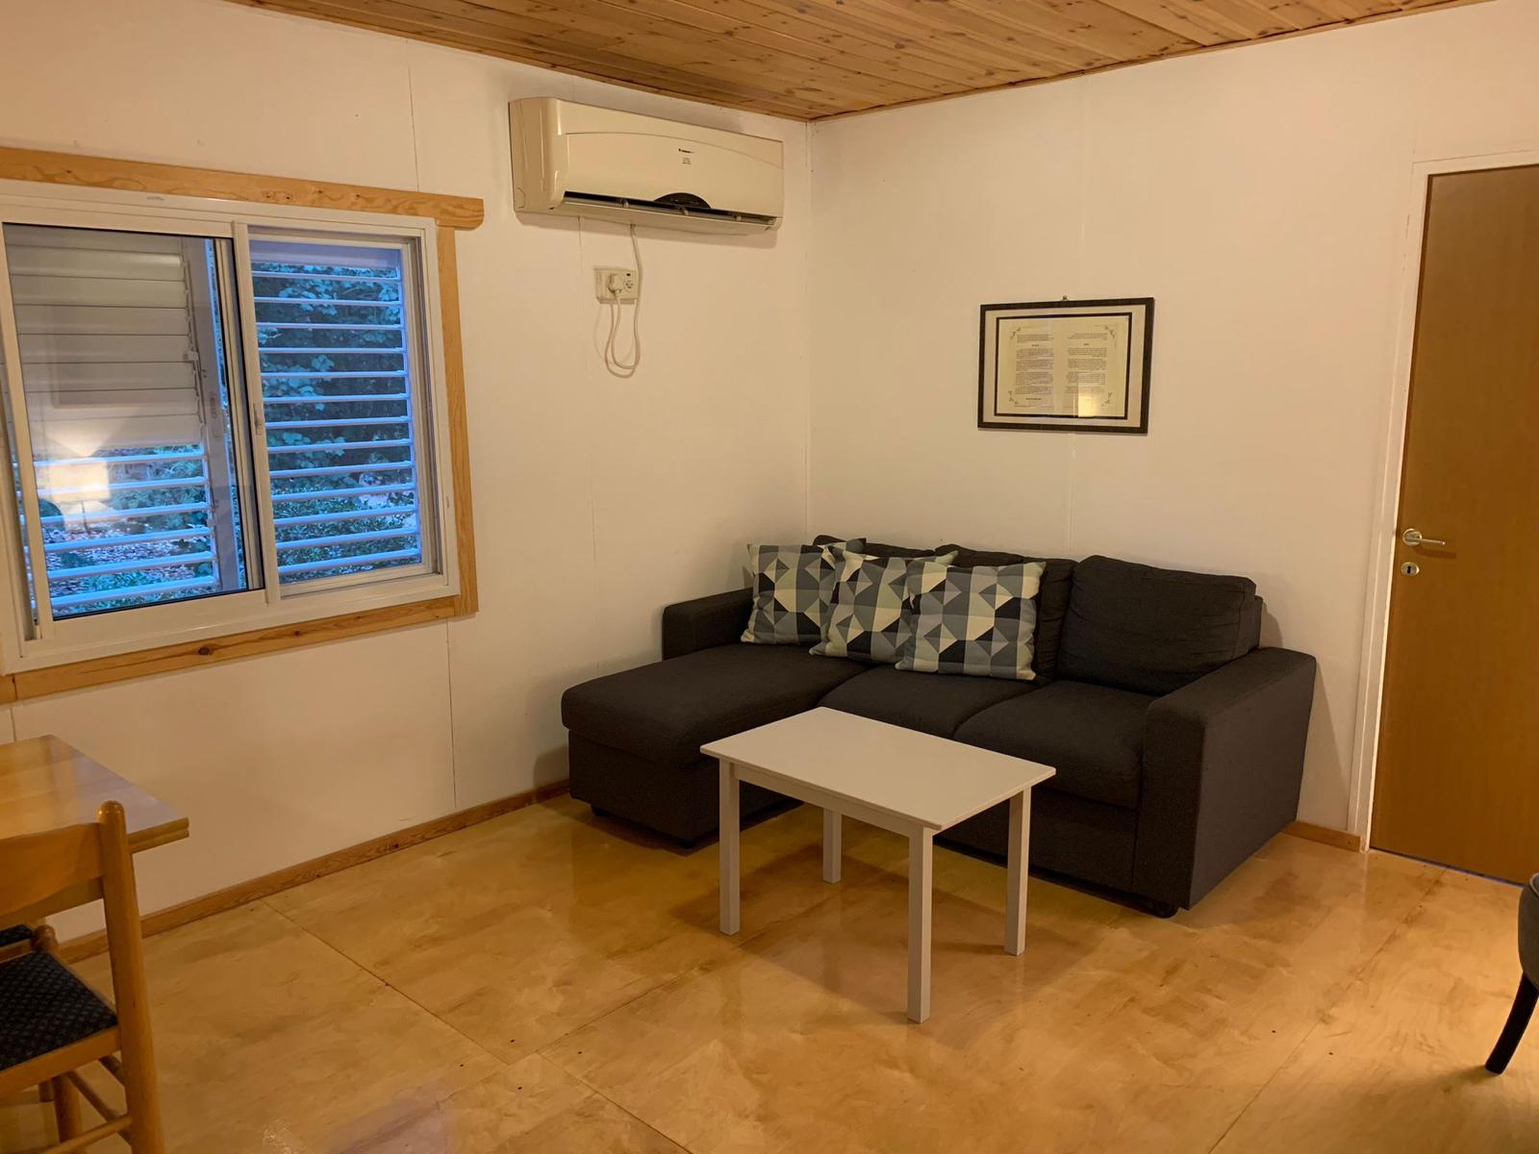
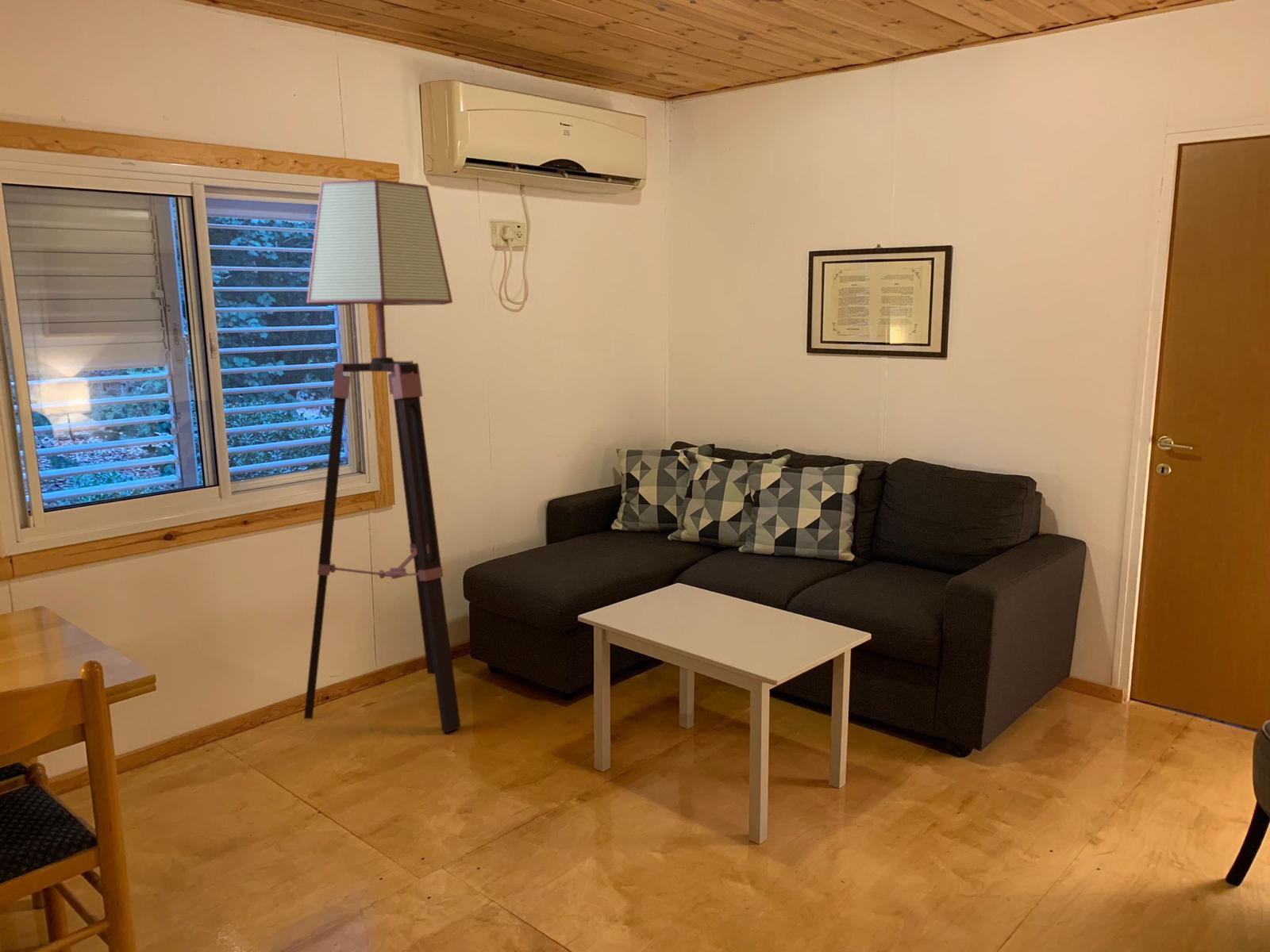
+ floor lamp (400, 457)
